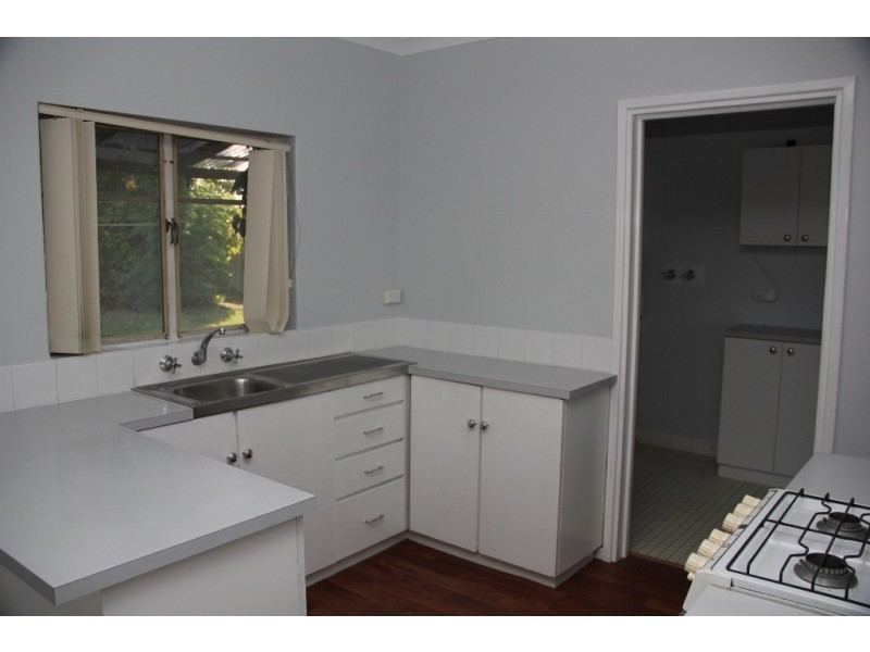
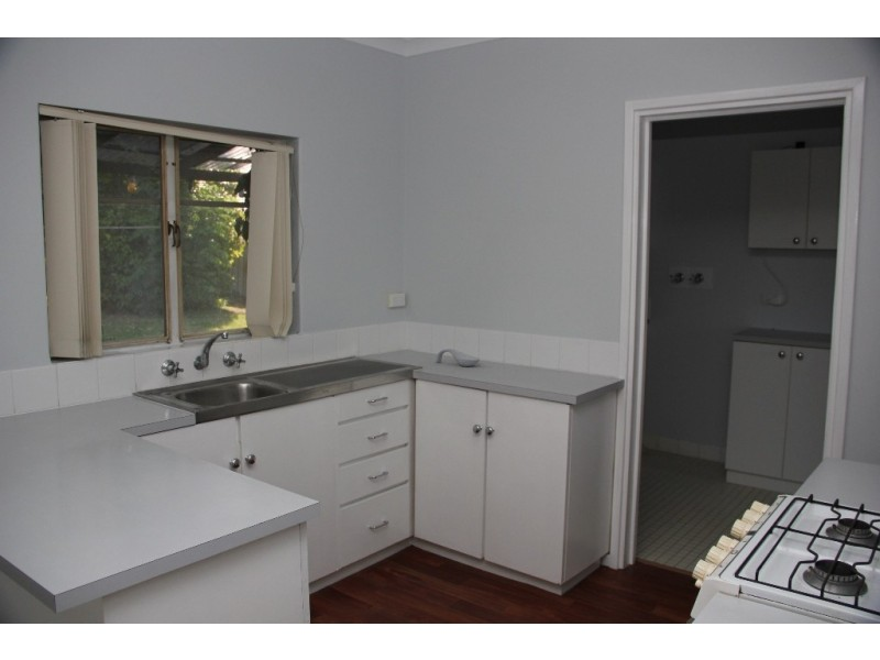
+ spoon rest (457, 356)
